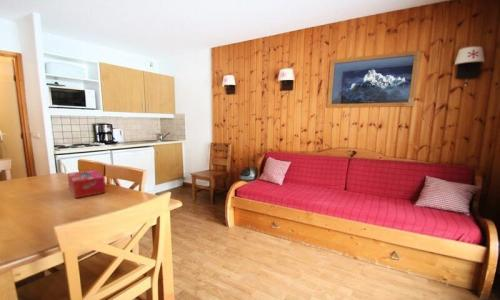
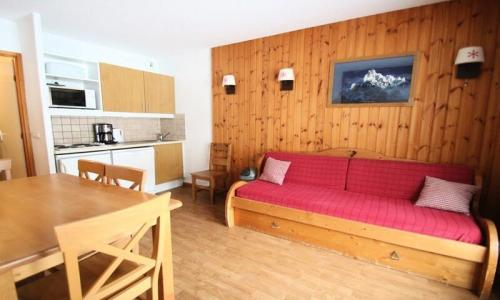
- tissue box (85, 182)
